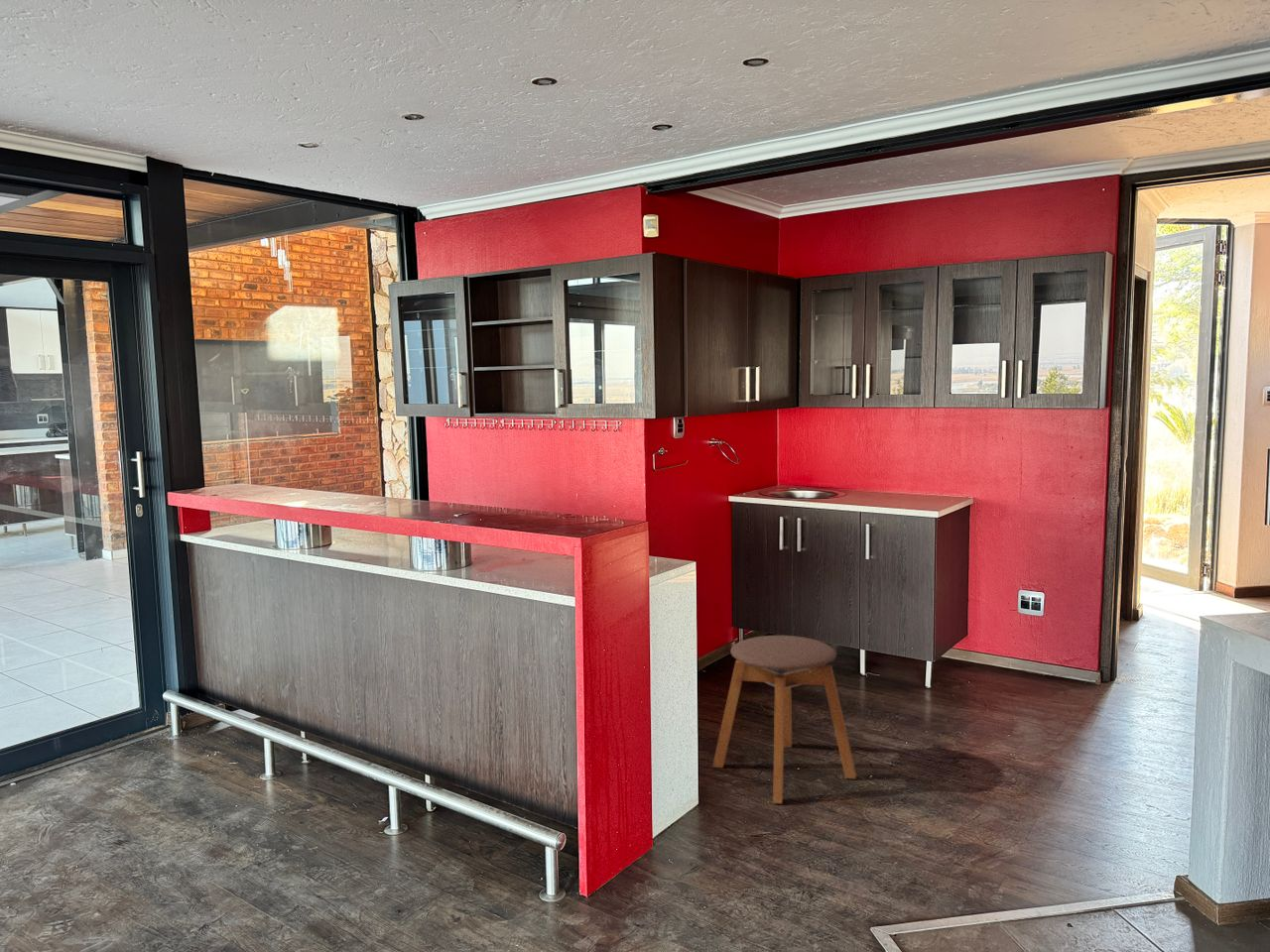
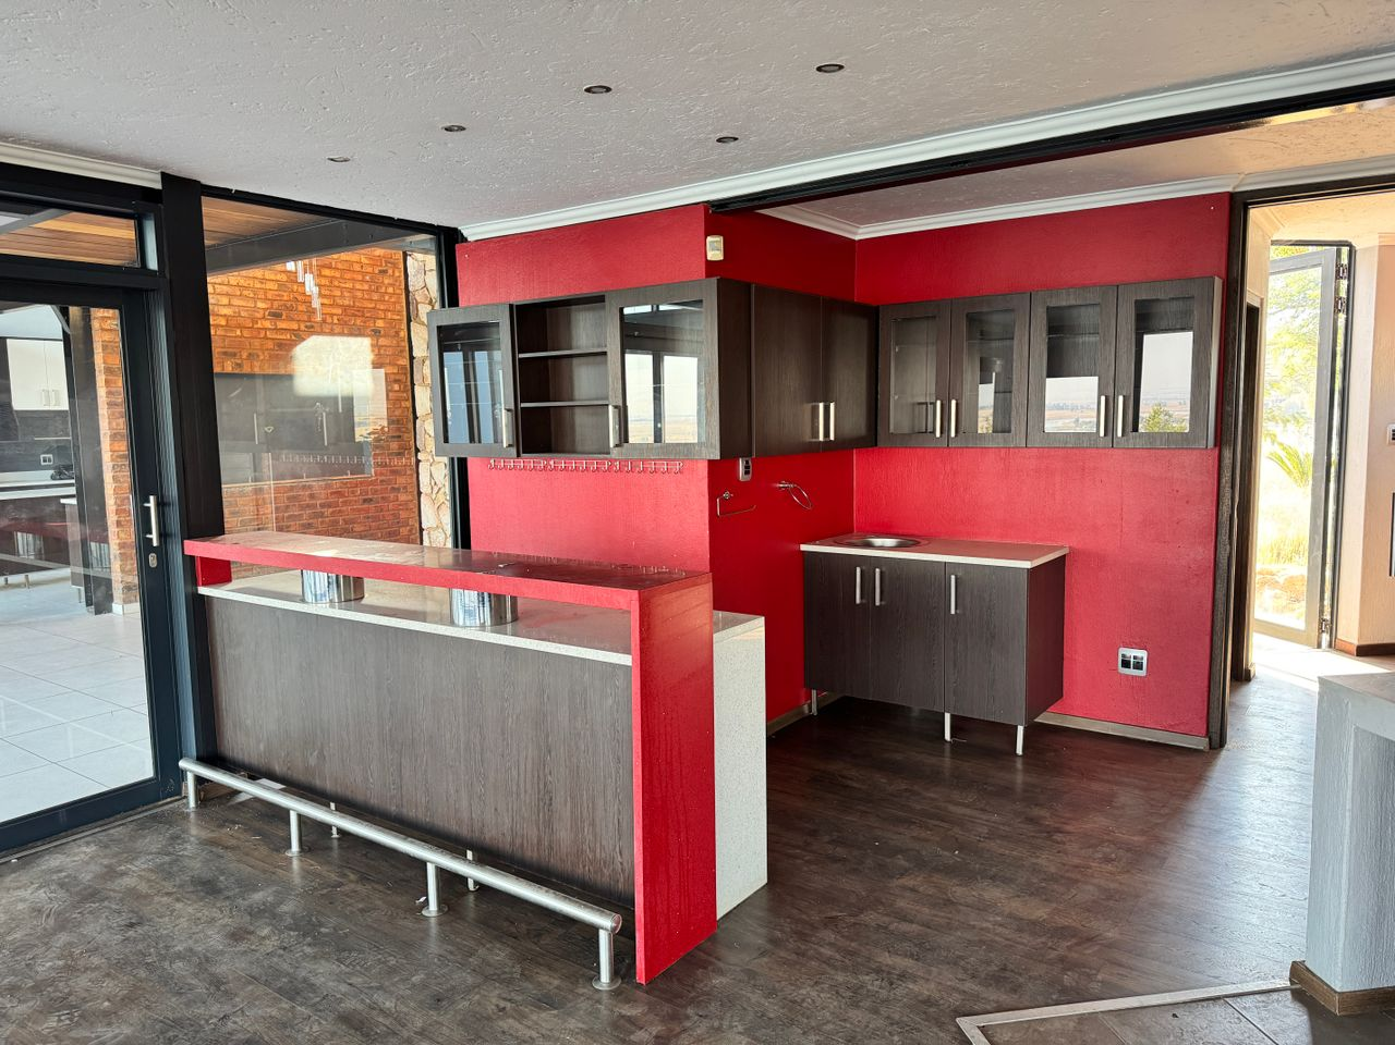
- stool (783, 708)
